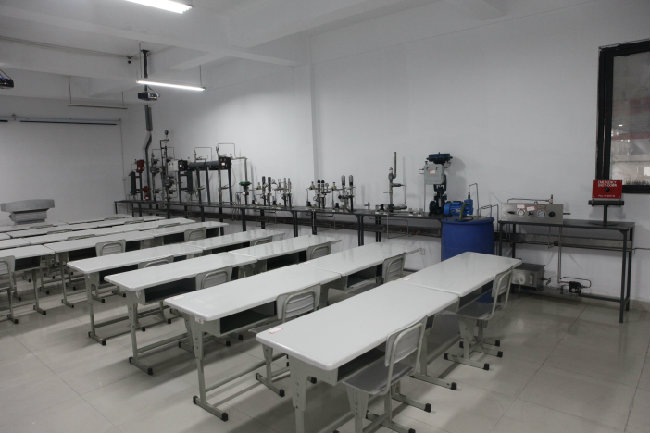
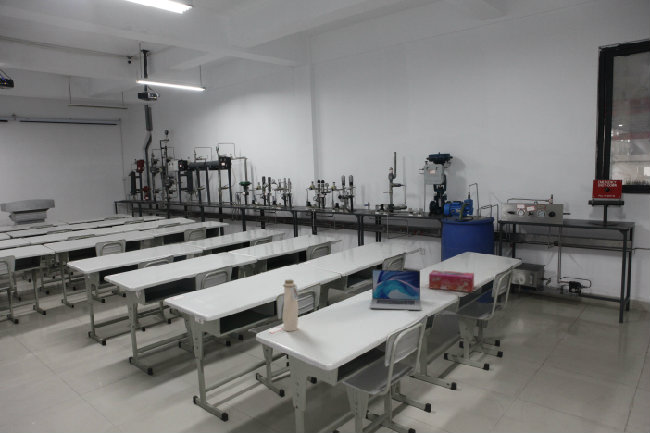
+ water bottle (290, 304)
+ tissue box (451, 280)
+ laptop (395, 289)
